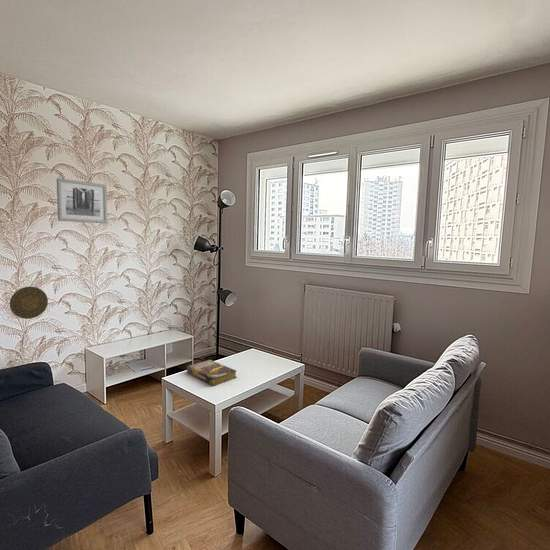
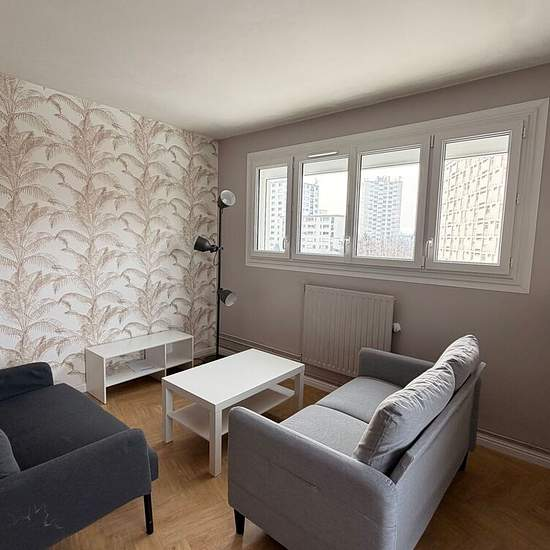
- wall art (83, 202)
- decorative plate (29, 302)
- book (211, 371)
